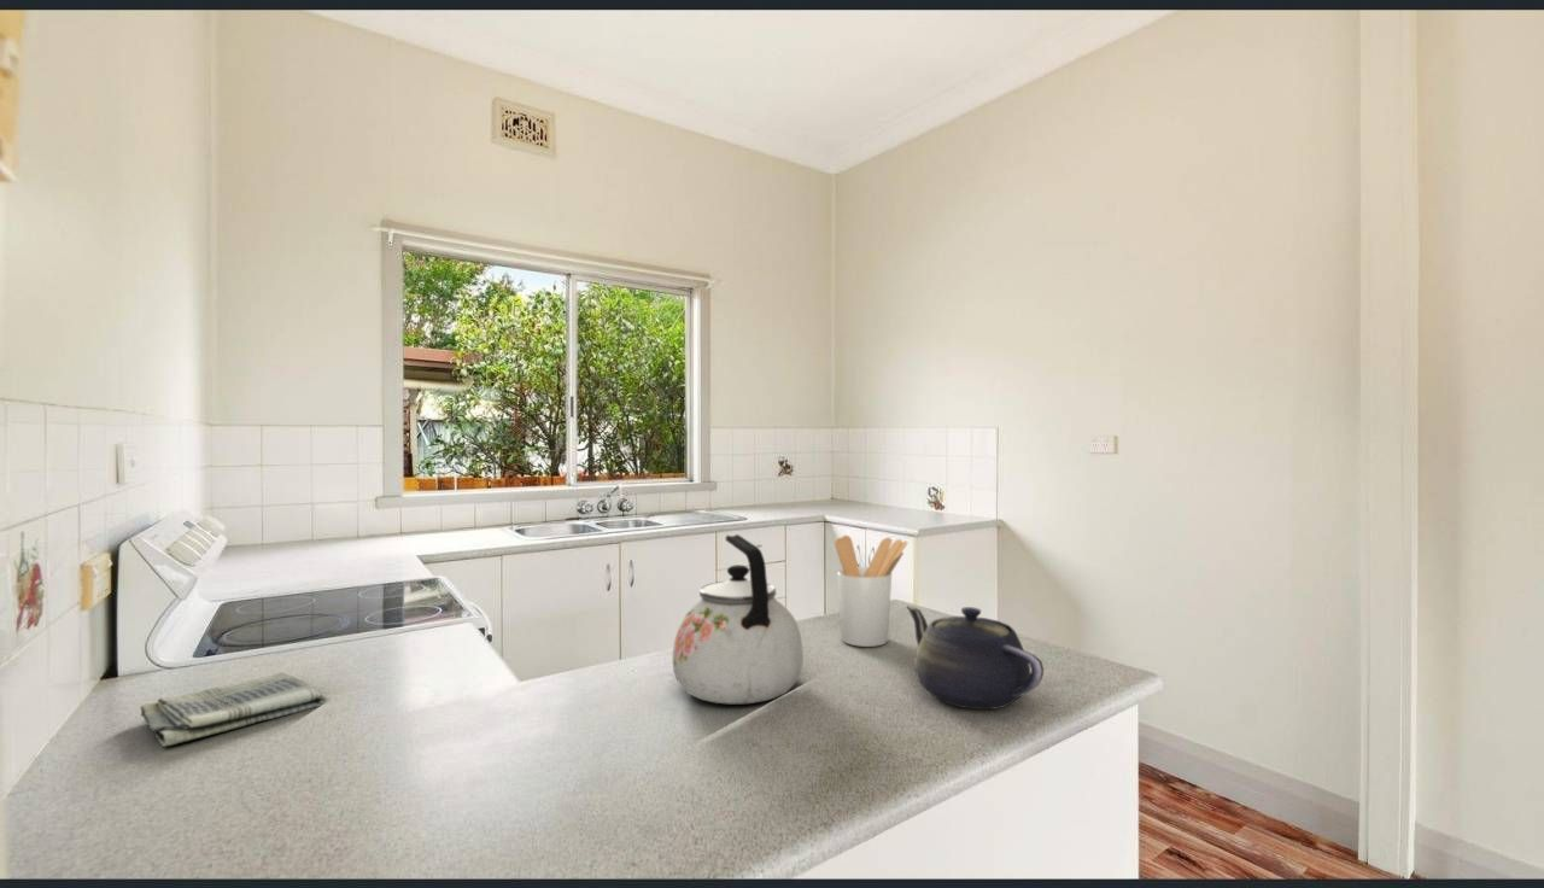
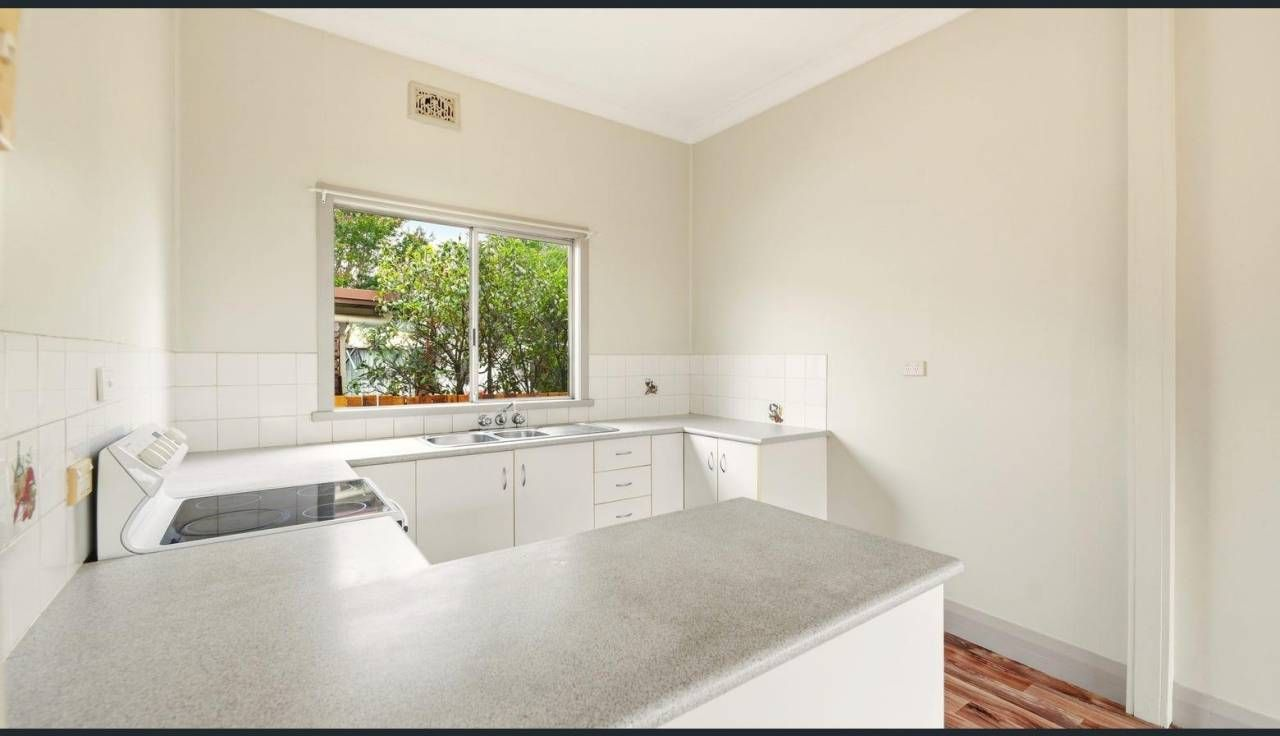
- utensil holder (873, 586)
- dish towel (232, 701)
- kettle (737, 612)
- teapot (966, 650)
